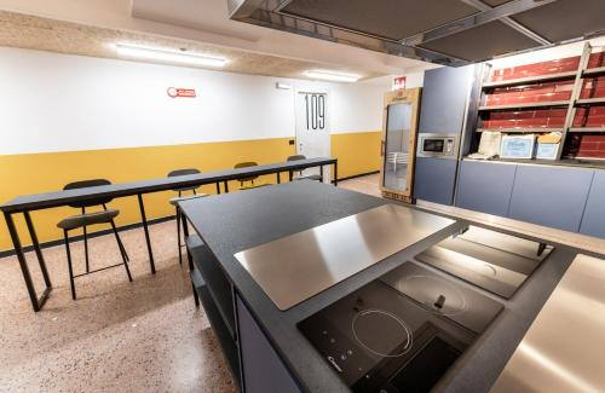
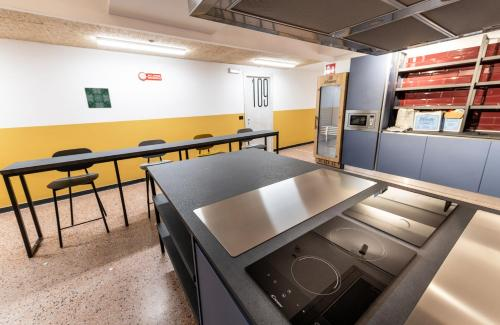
+ wall art (98, 98)
